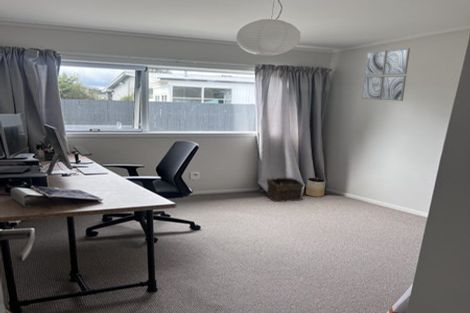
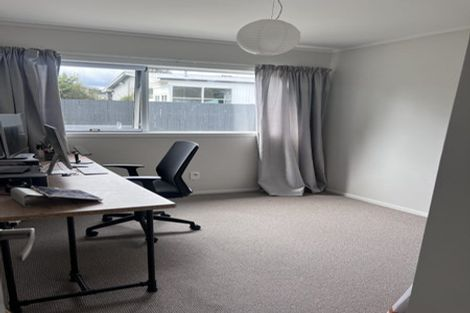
- planter (315, 187)
- wall art (384, 74)
- basket (283, 187)
